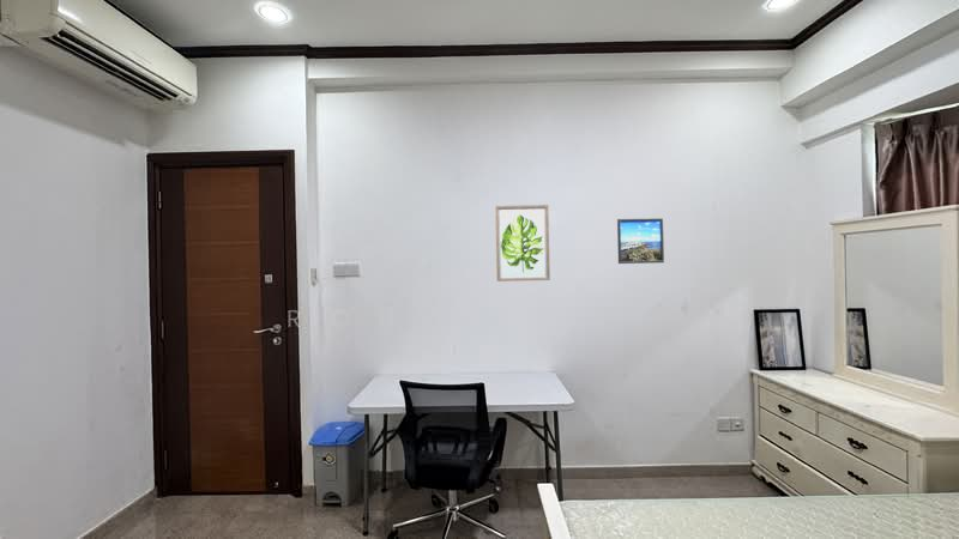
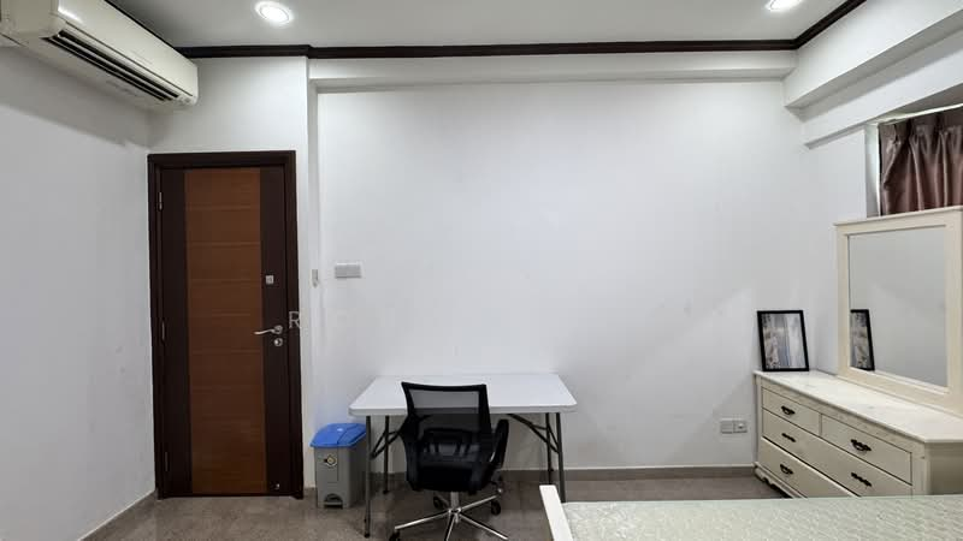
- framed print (640, 241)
- wall art (521, 243)
